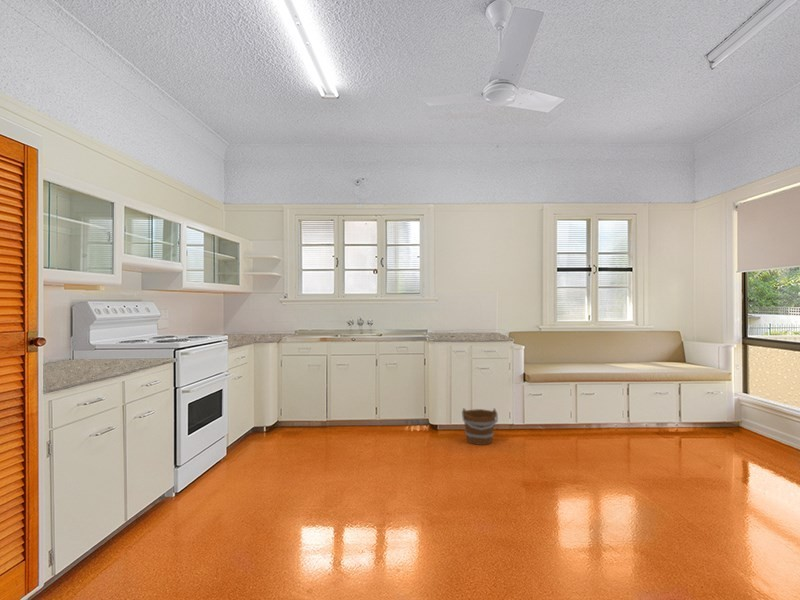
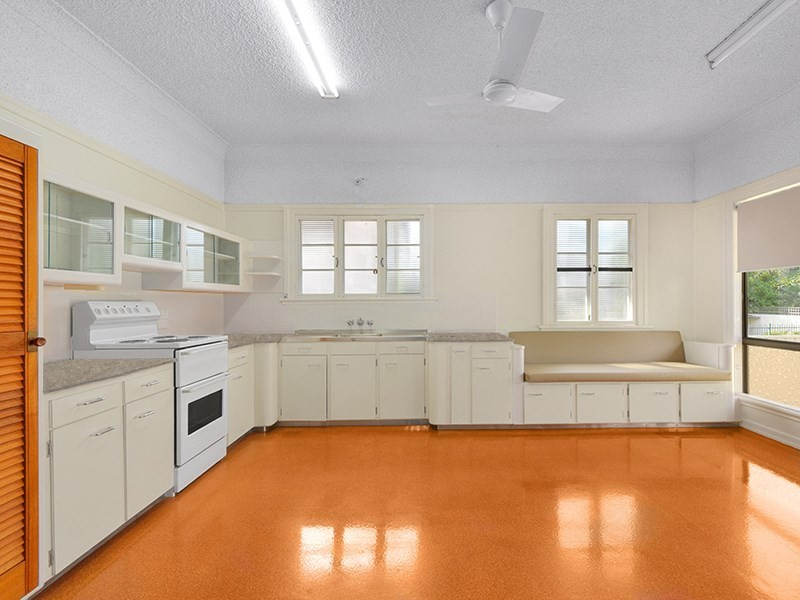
- bucket (479, 424)
